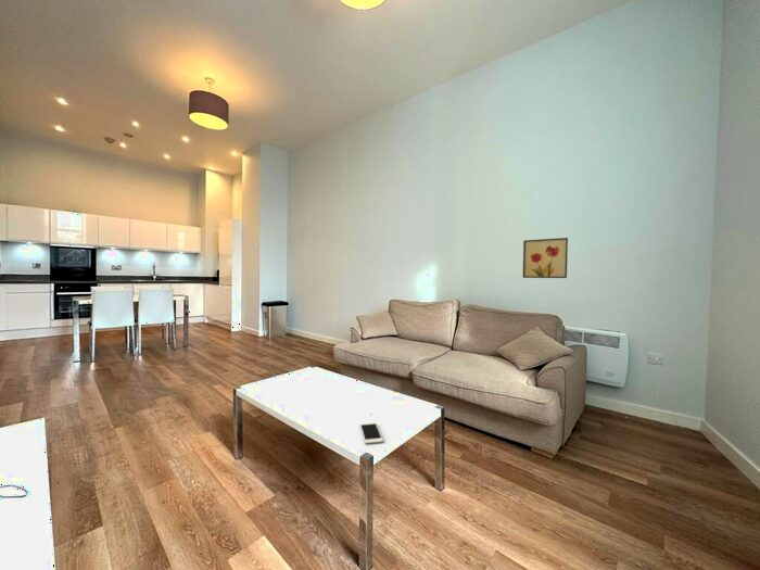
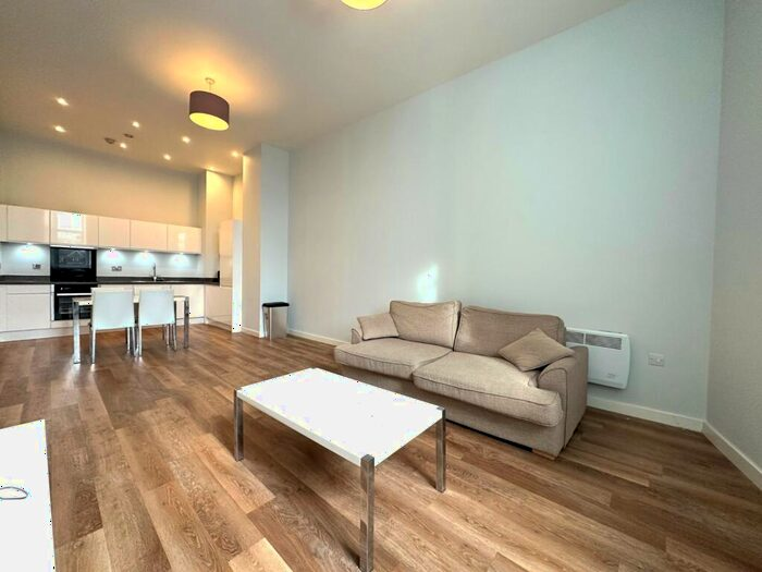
- cell phone (370, 432)
- wall art (544, 258)
